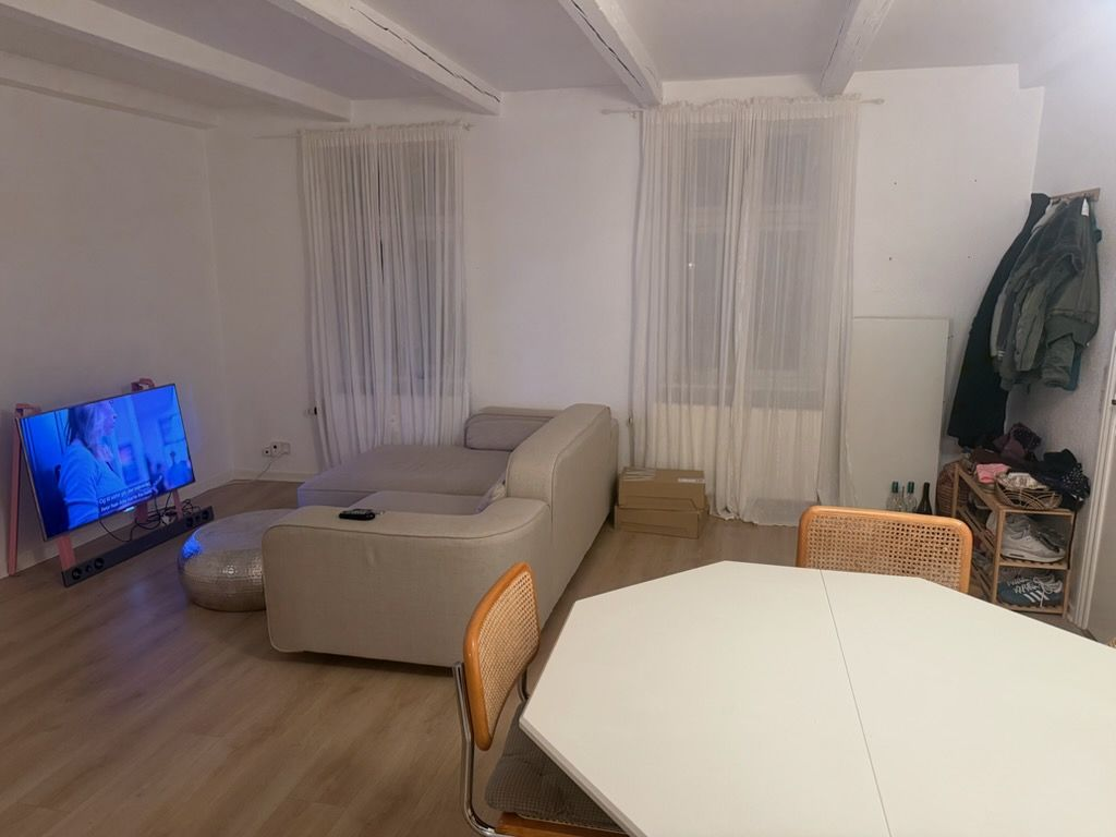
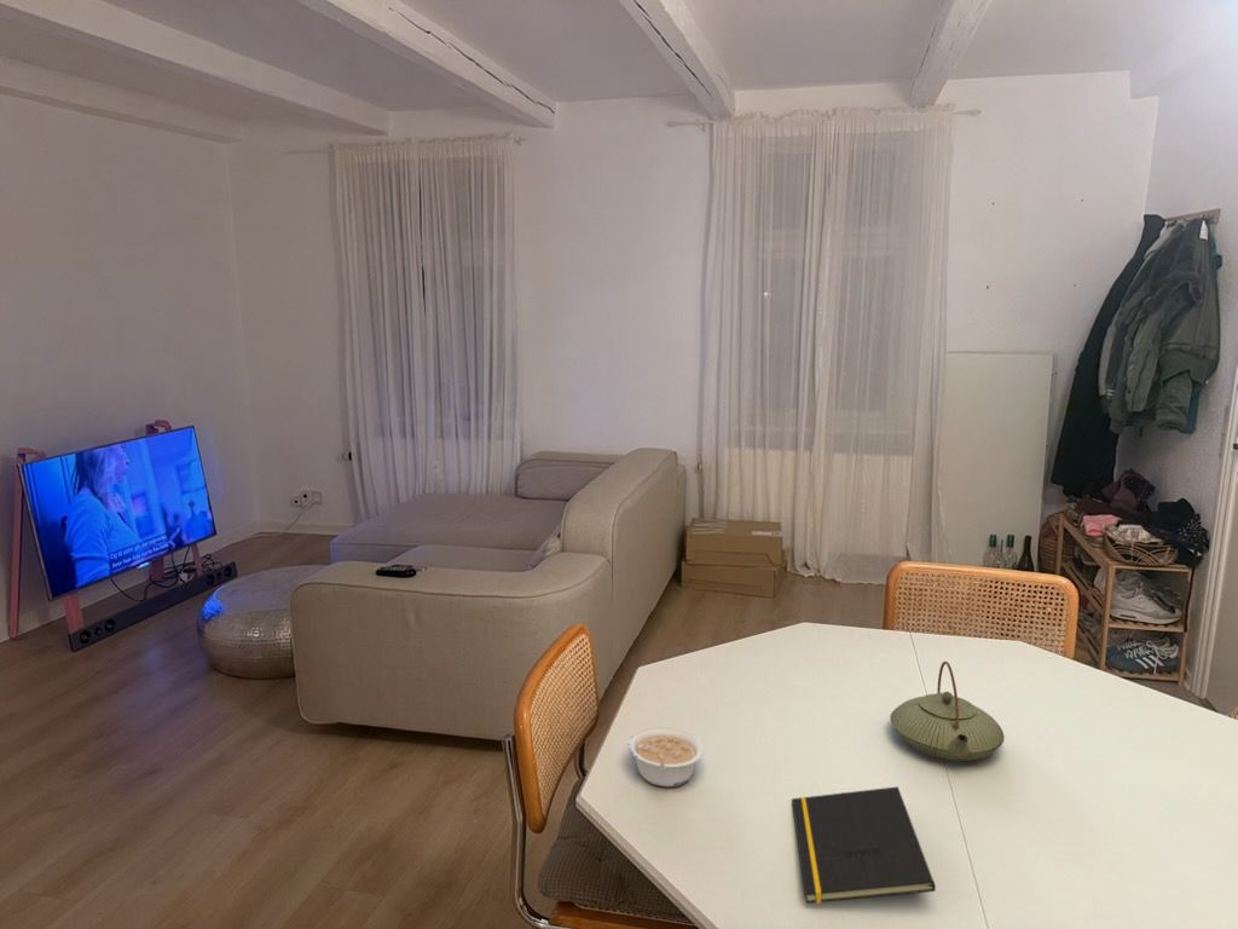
+ teapot (948, 708)
+ legume (666, 757)
+ notepad (856, 839)
